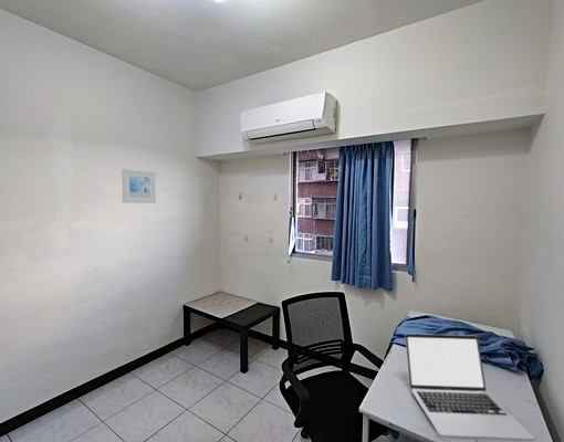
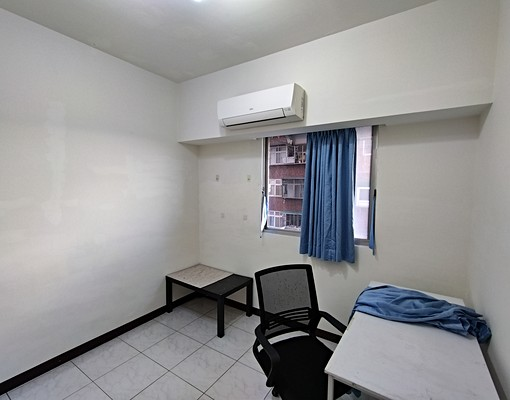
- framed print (139, 187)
- laptop (460, 379)
